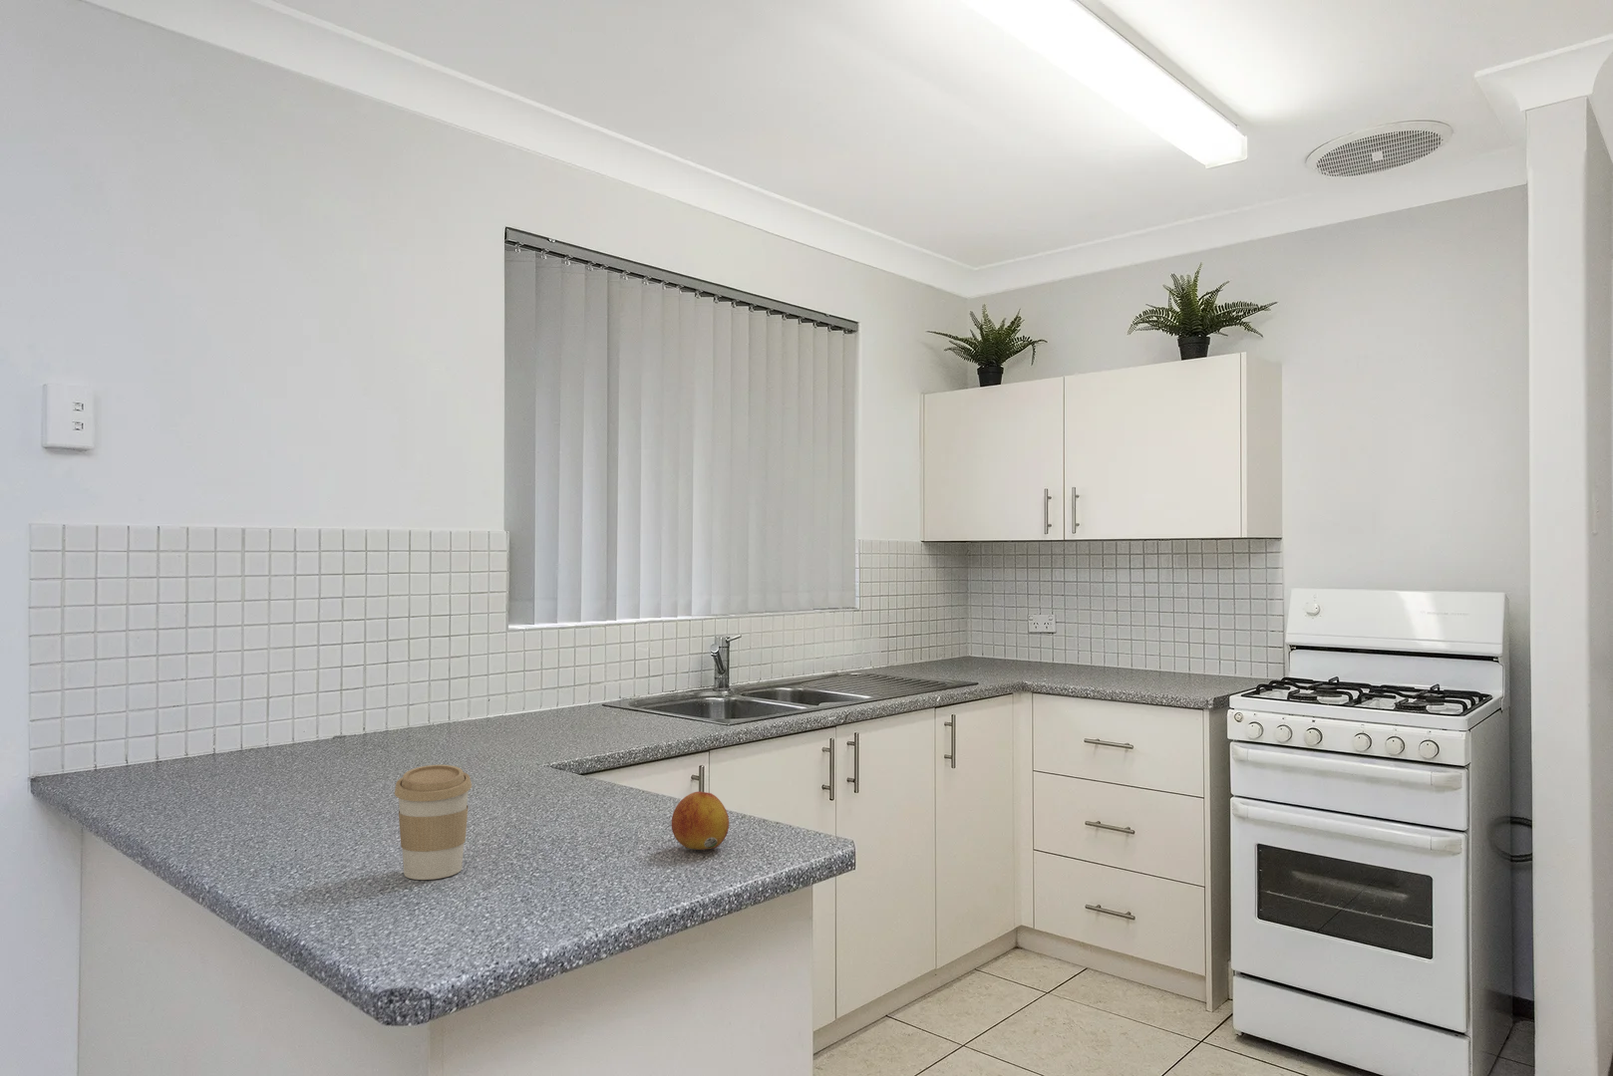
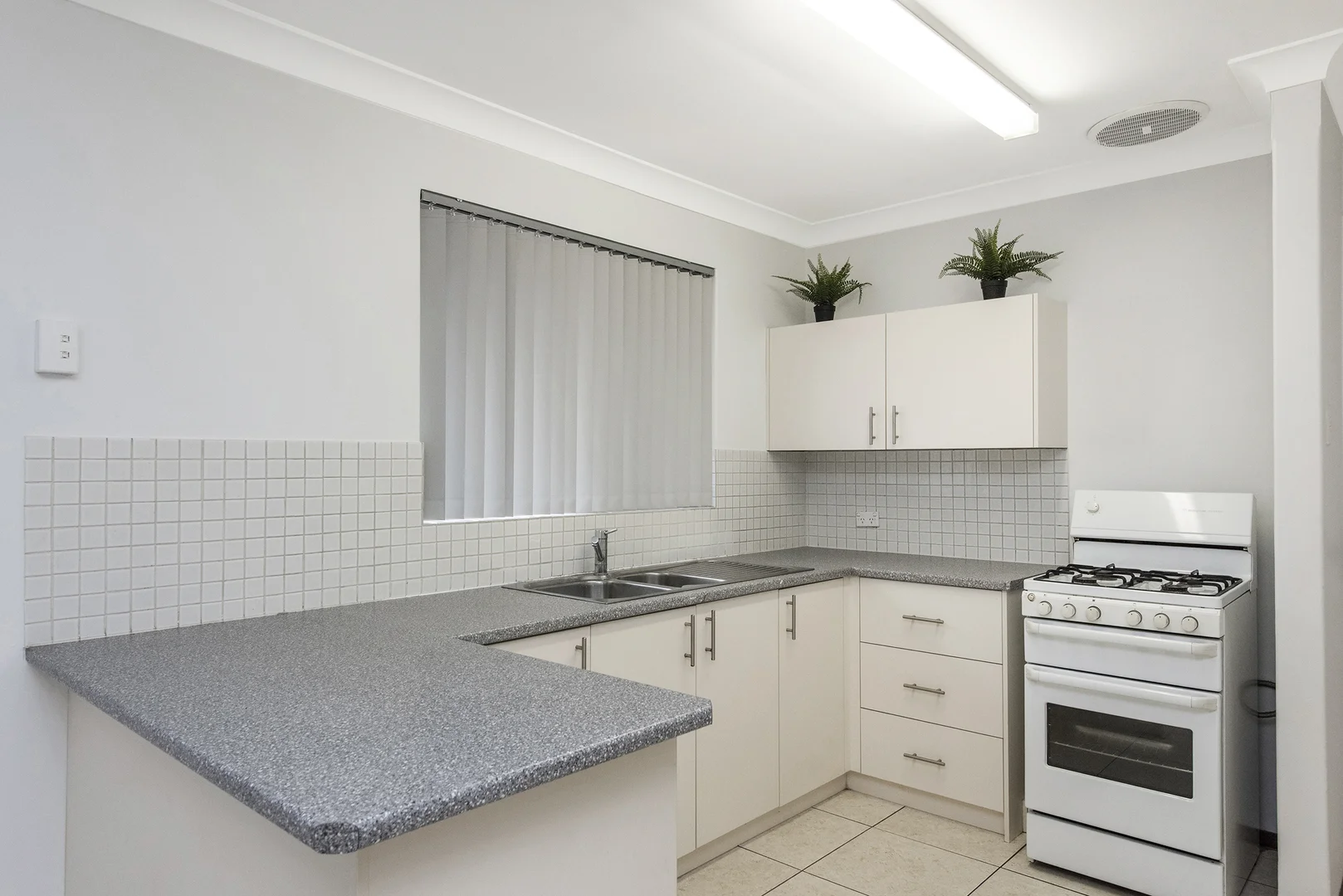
- coffee cup (432, 820)
- fruit (700, 819)
